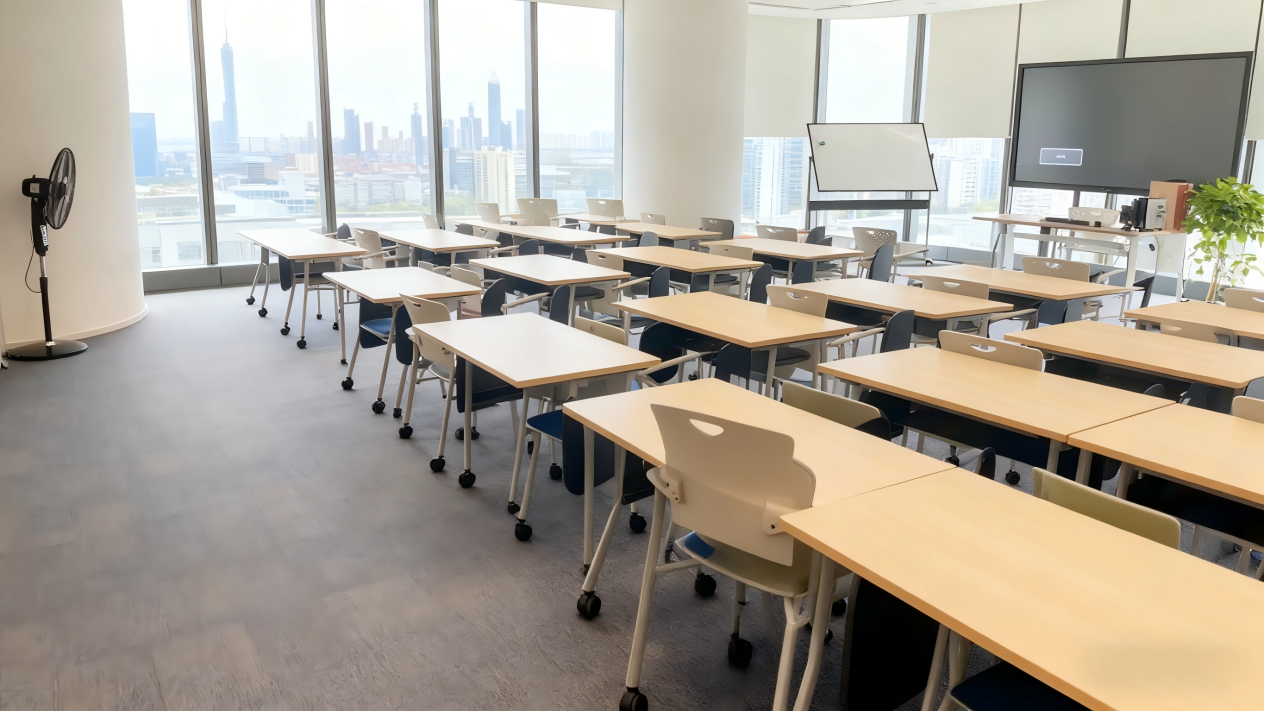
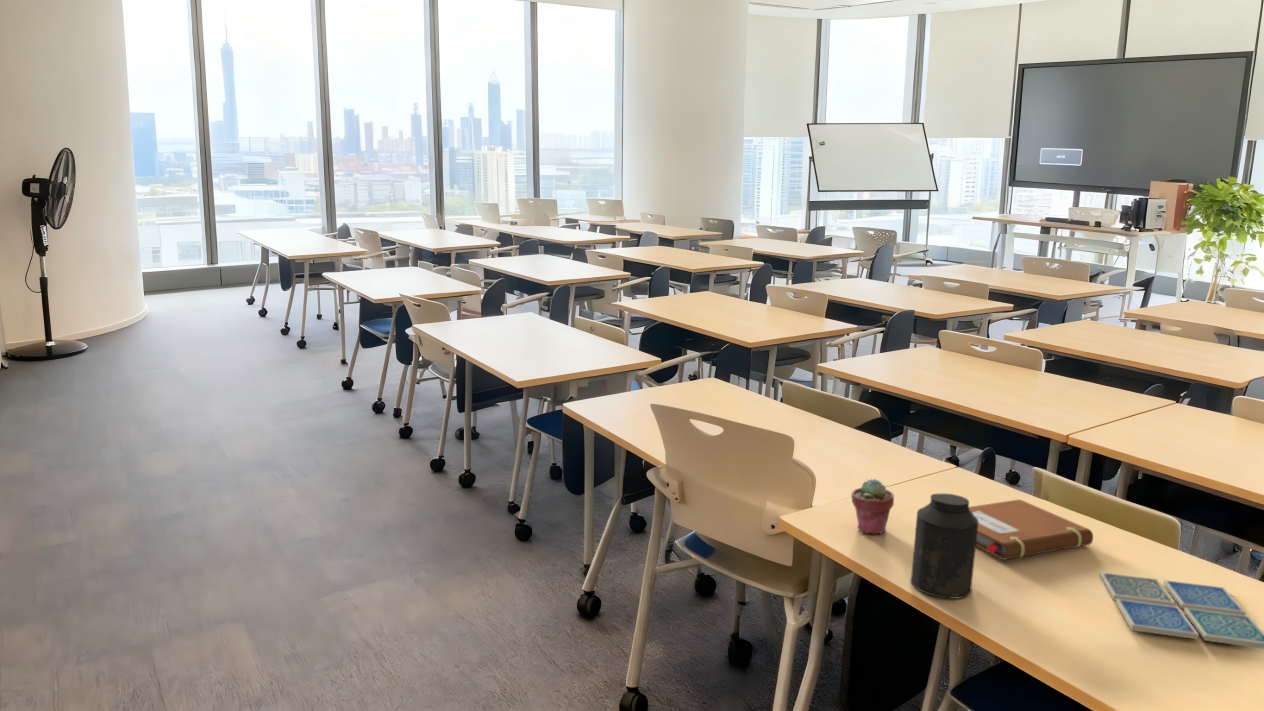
+ drink coaster (1179, 608)
+ notebook (1011, 528)
+ canister (944, 541)
+ potted succulent (872, 504)
